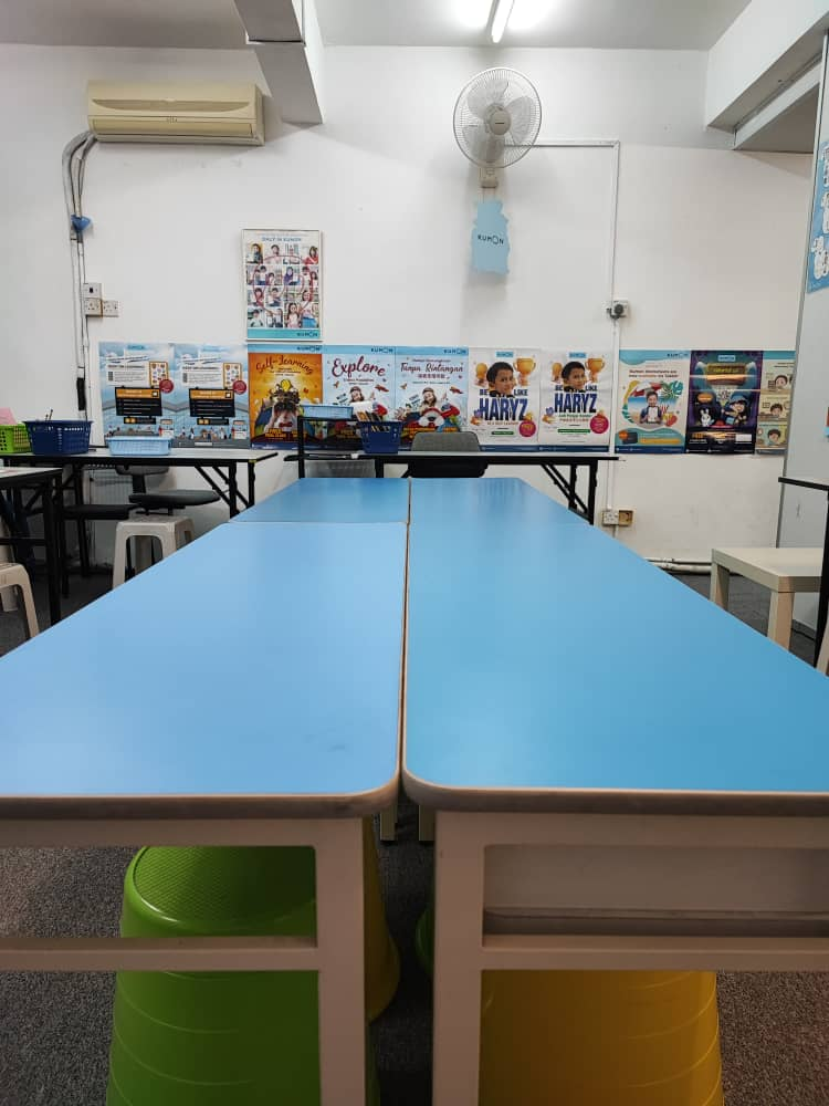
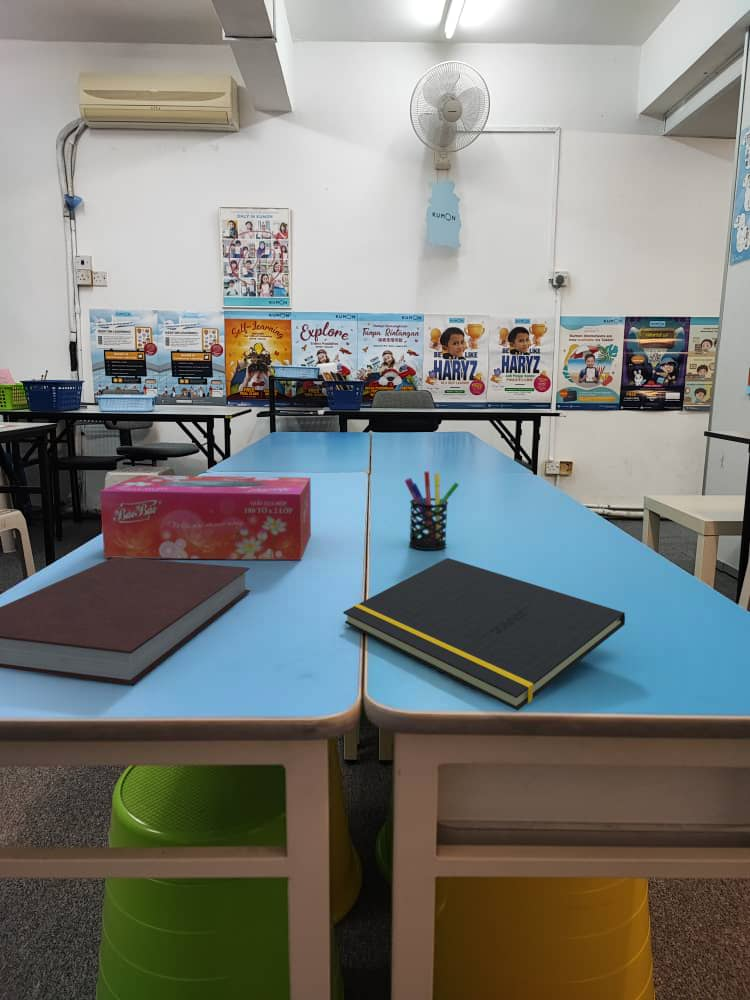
+ notebook (121, 607)
+ notepad (475, 618)
+ tissue box (214, 514)
+ pen holder (432, 508)
